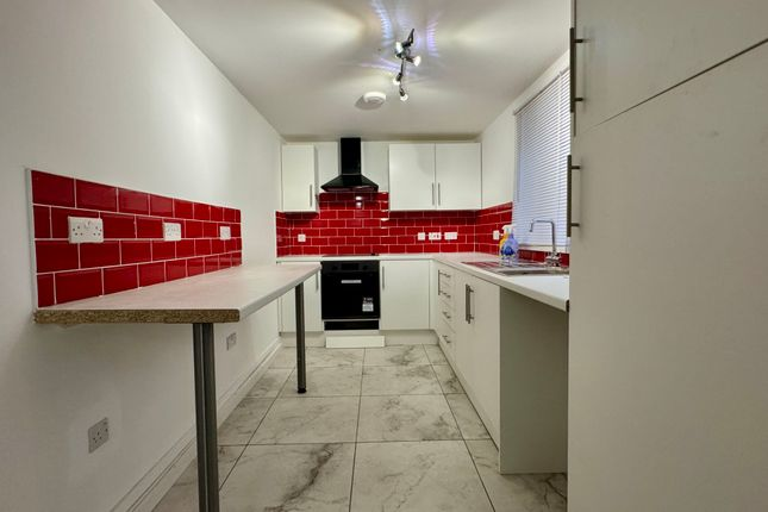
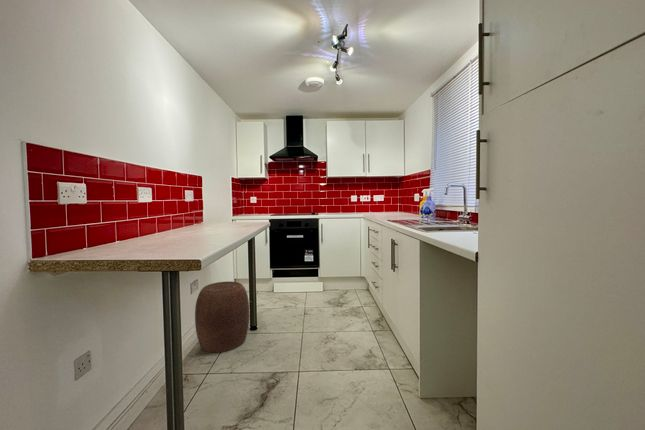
+ stool (222, 313)
